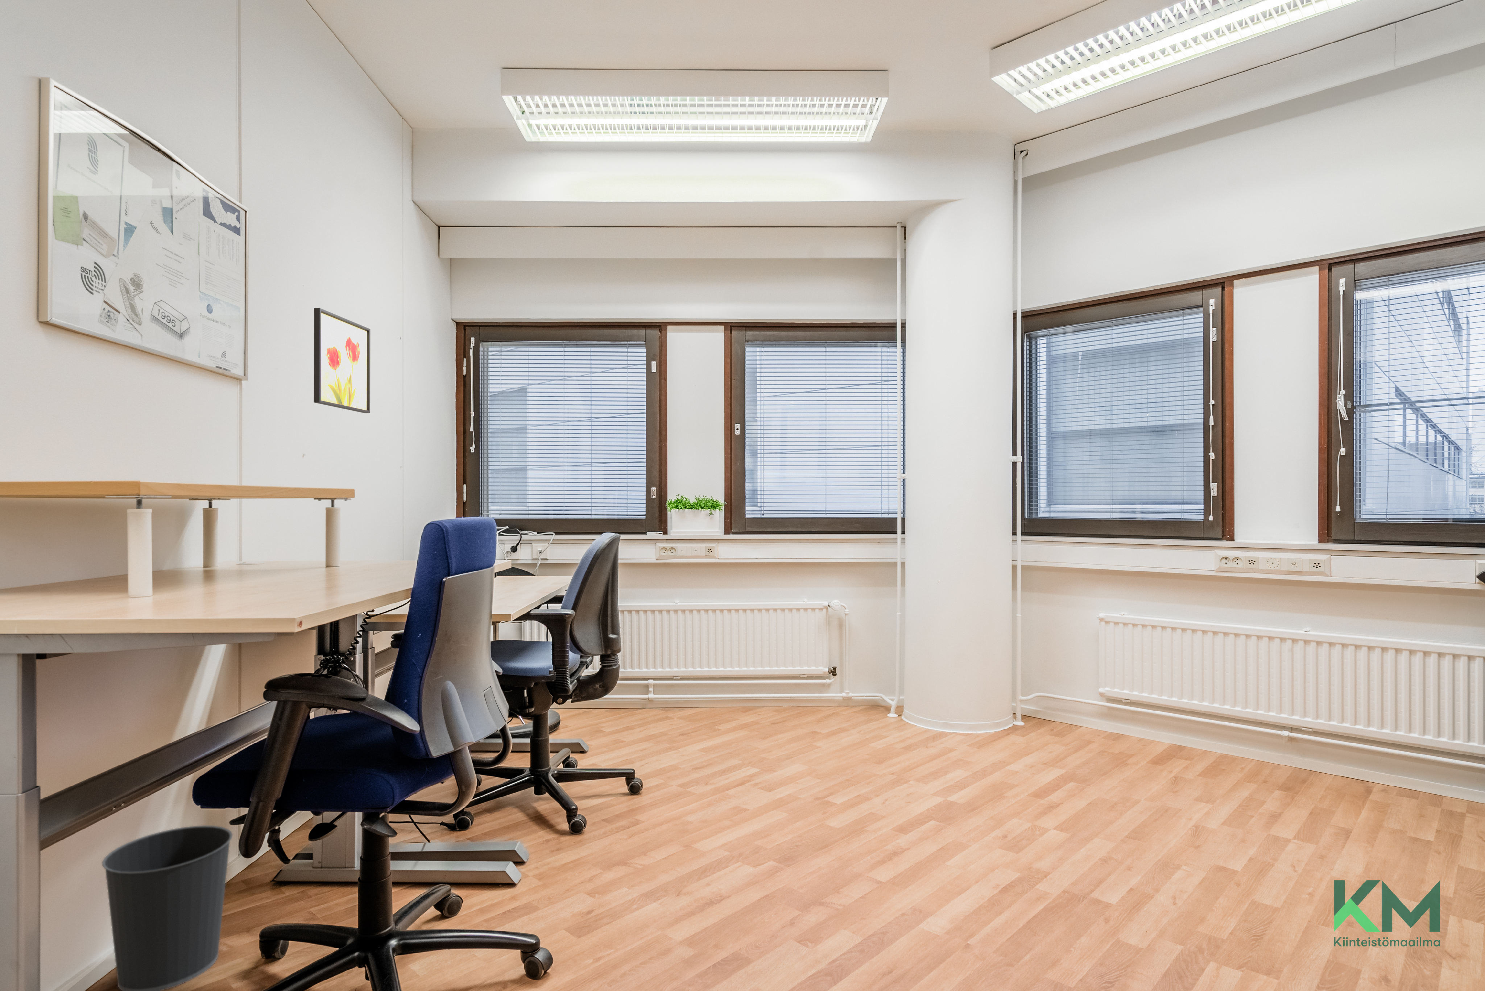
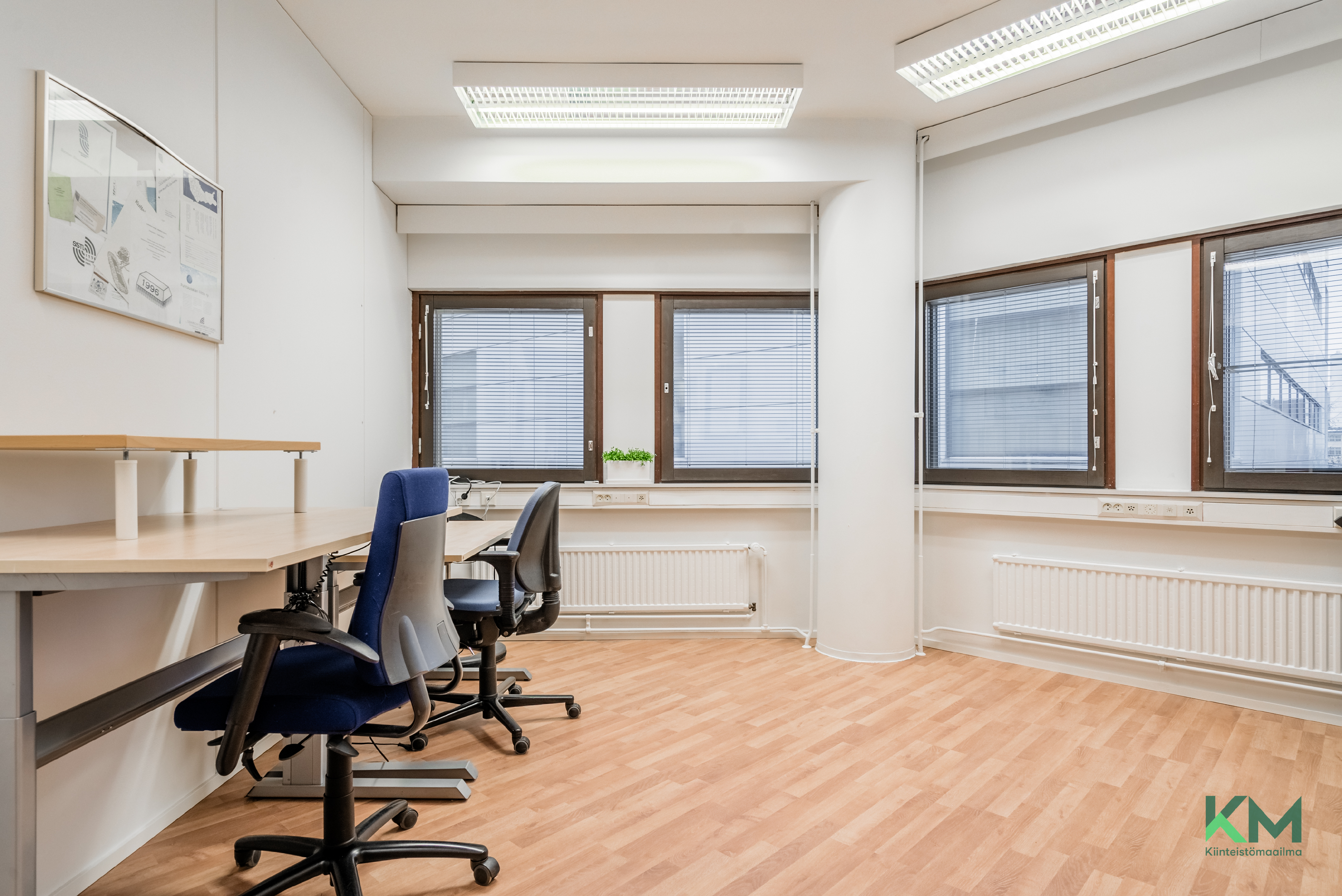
- wastebasket (169, 908)
- wall art (342, 364)
